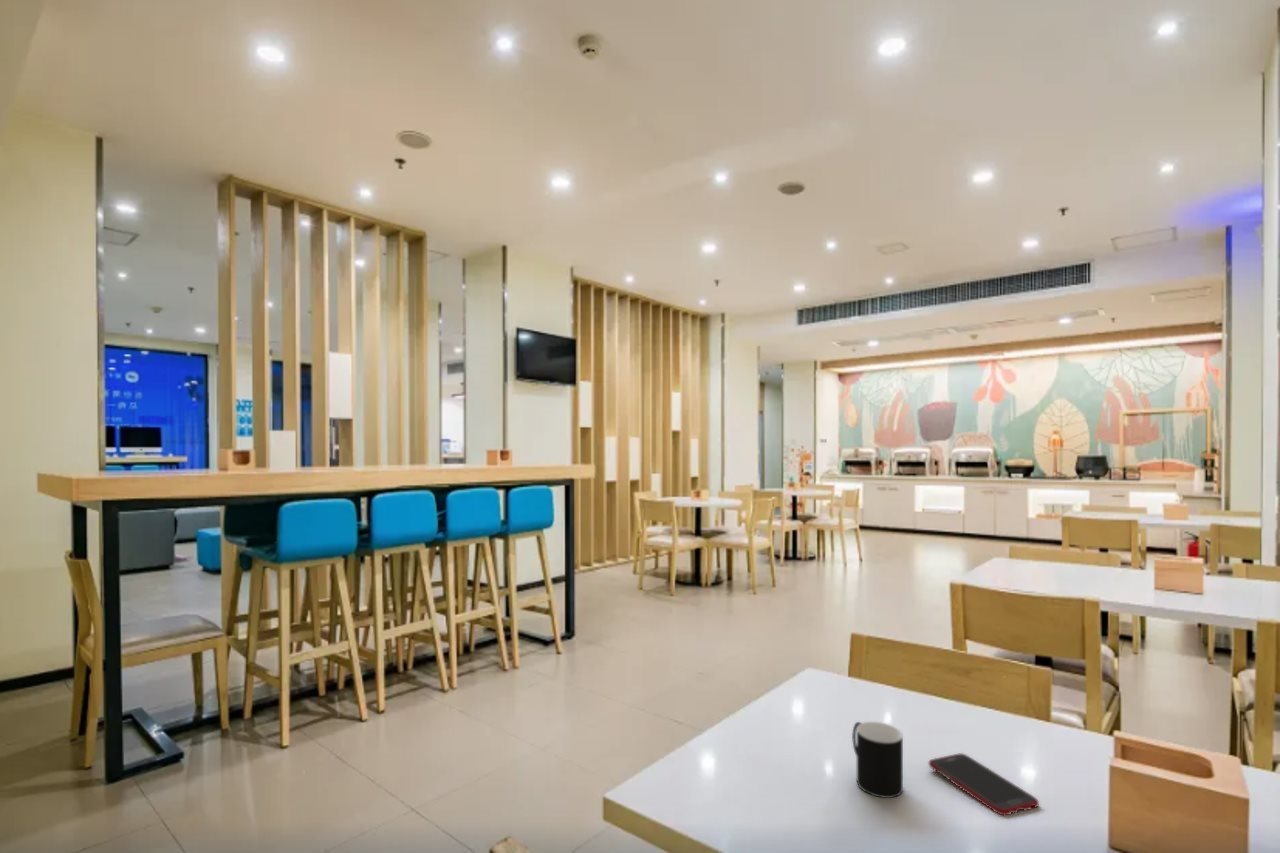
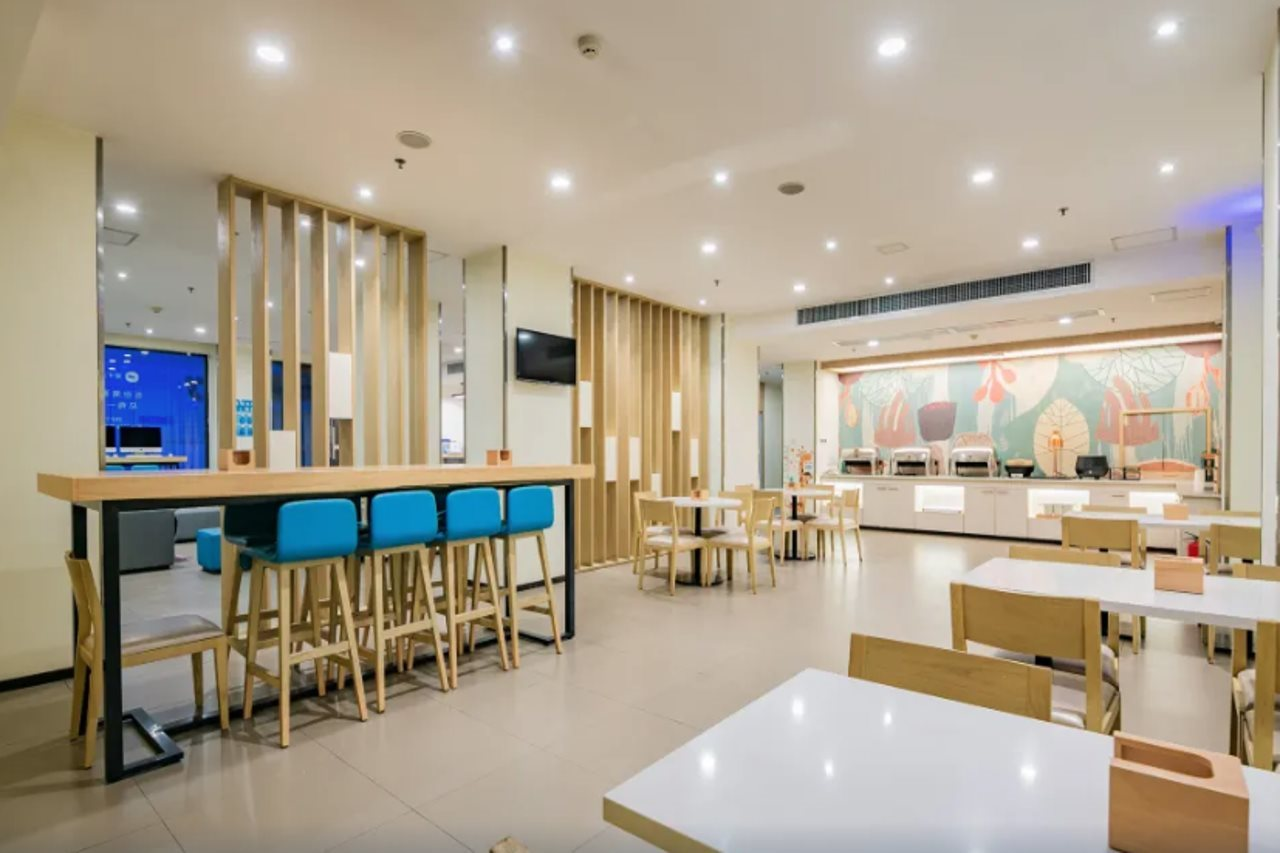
- cup (873, 753)
- cell phone (980, 782)
